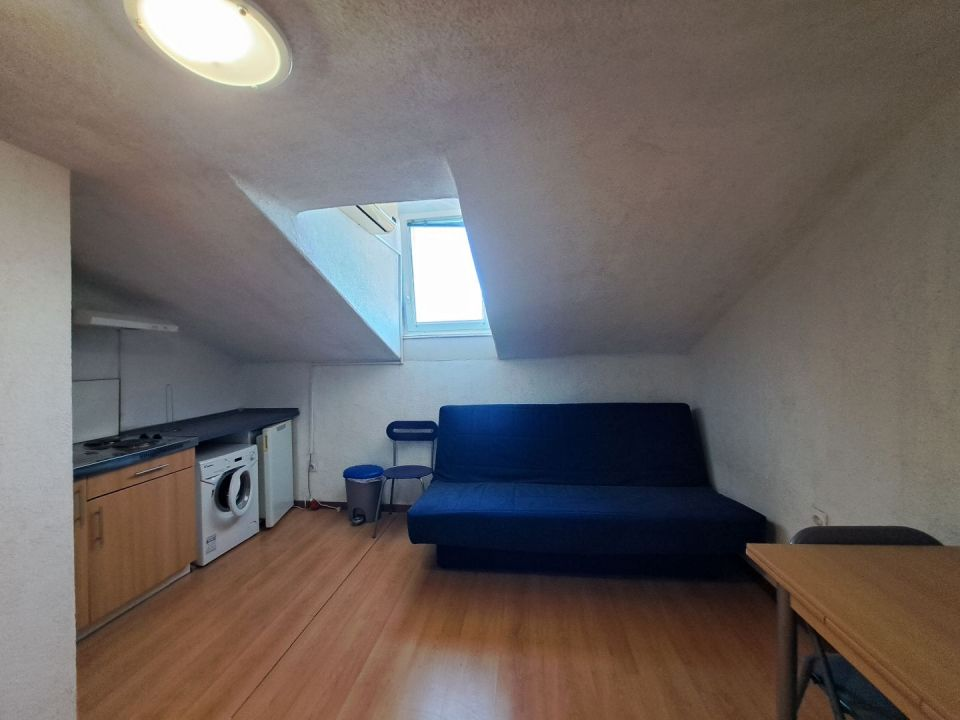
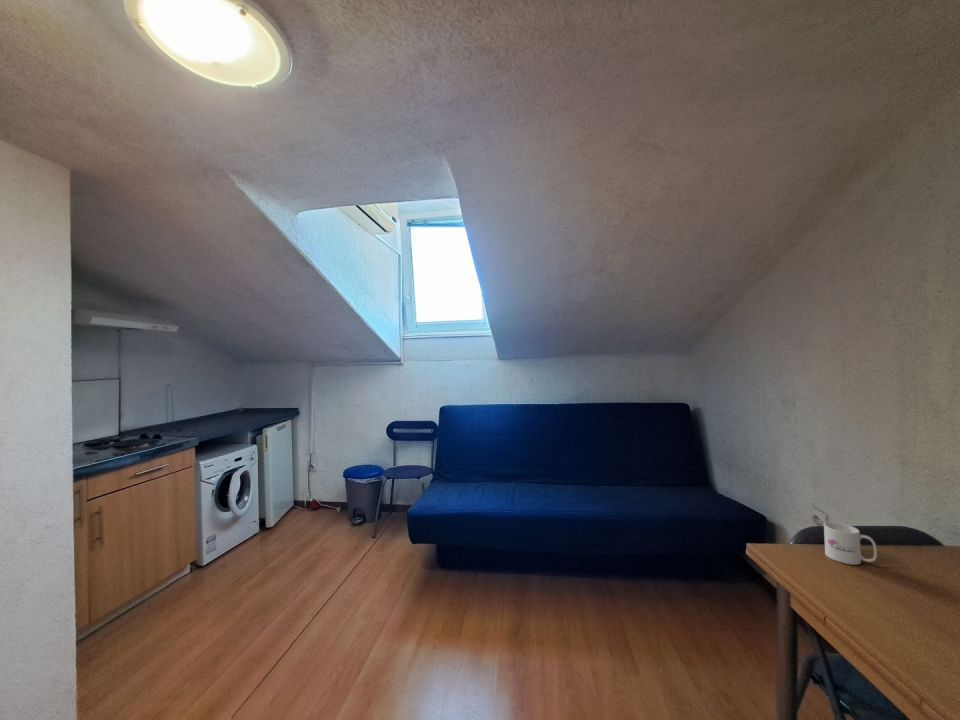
+ mug (849, 544)
